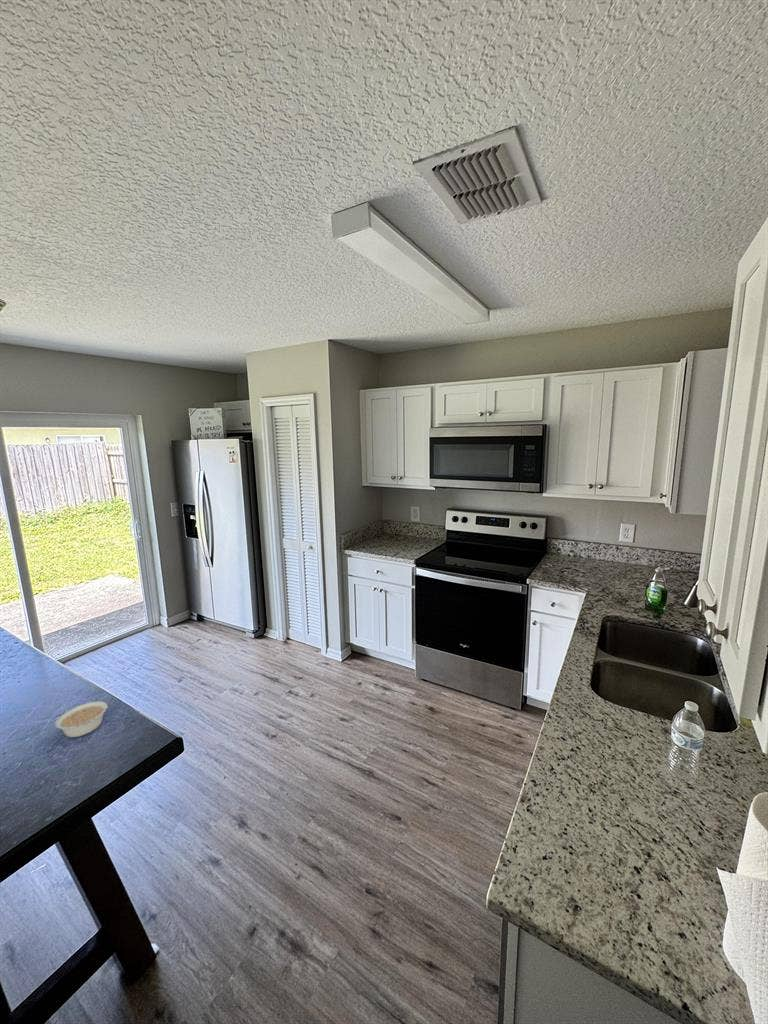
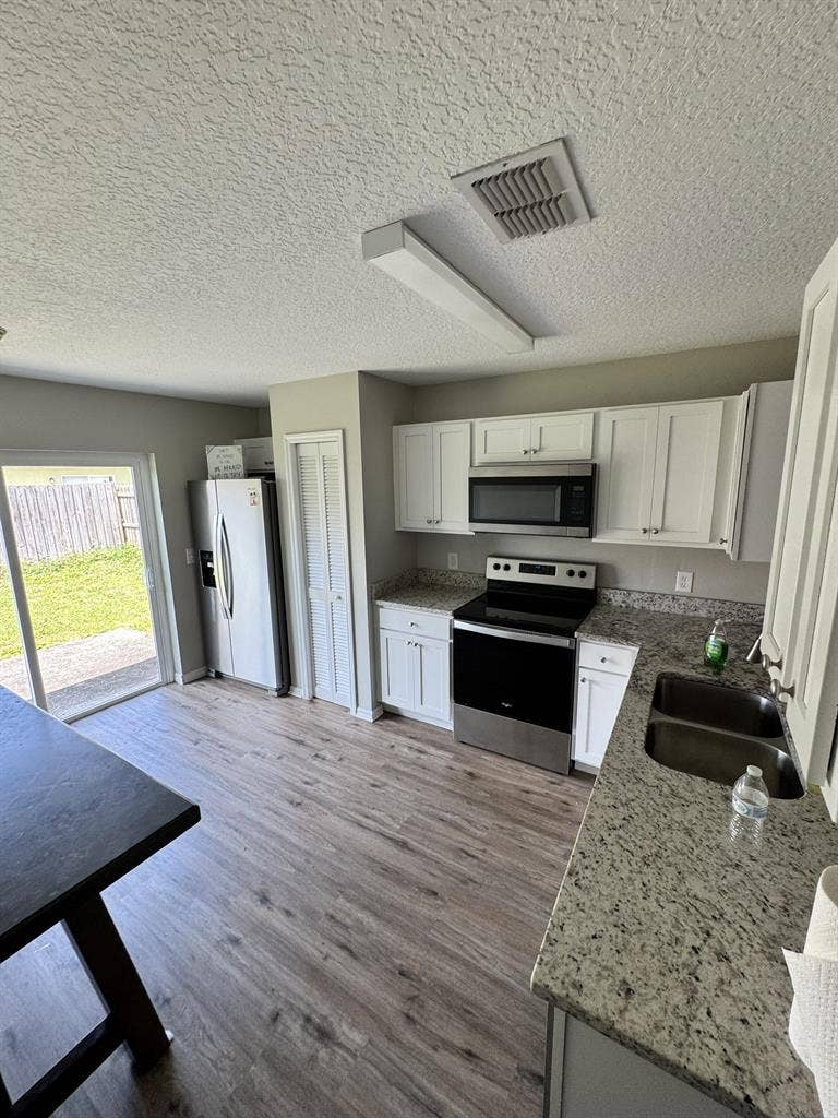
- legume (85, 718)
